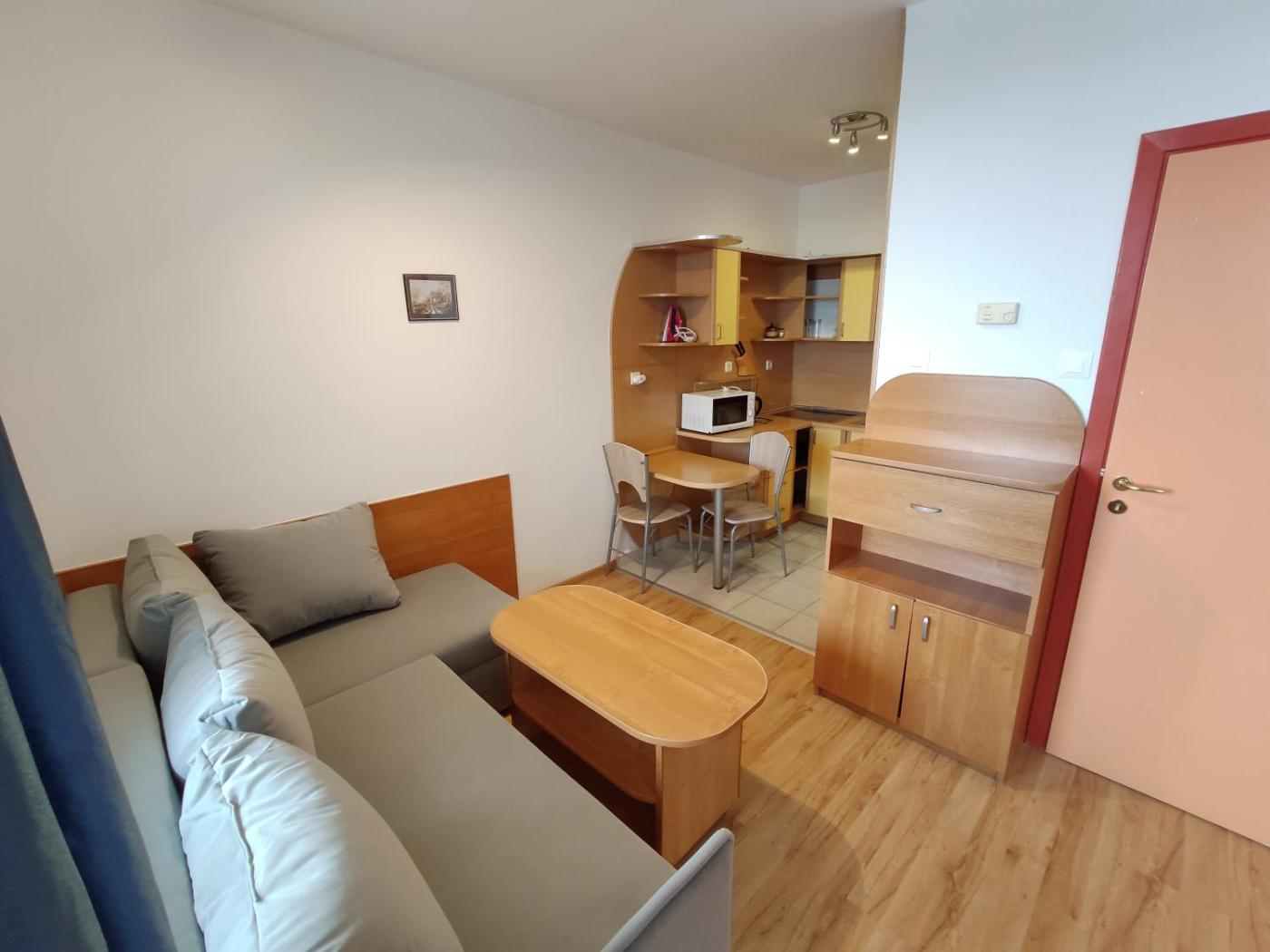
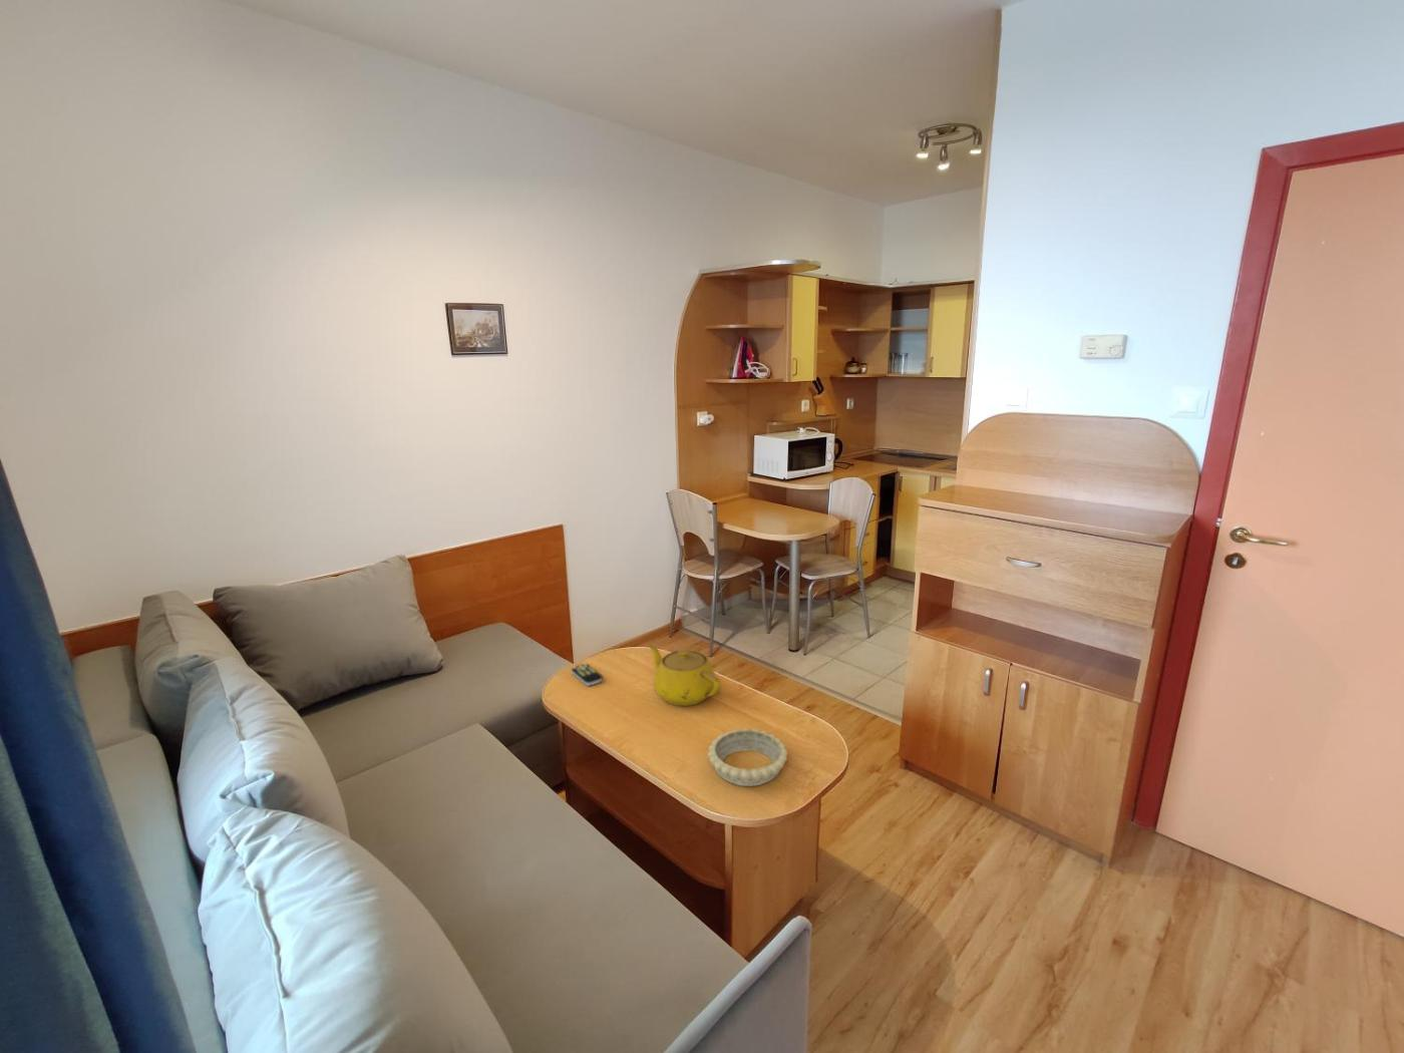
+ remote control (587, 674)
+ decorative bowl (751, 750)
+ teapot (682, 671)
